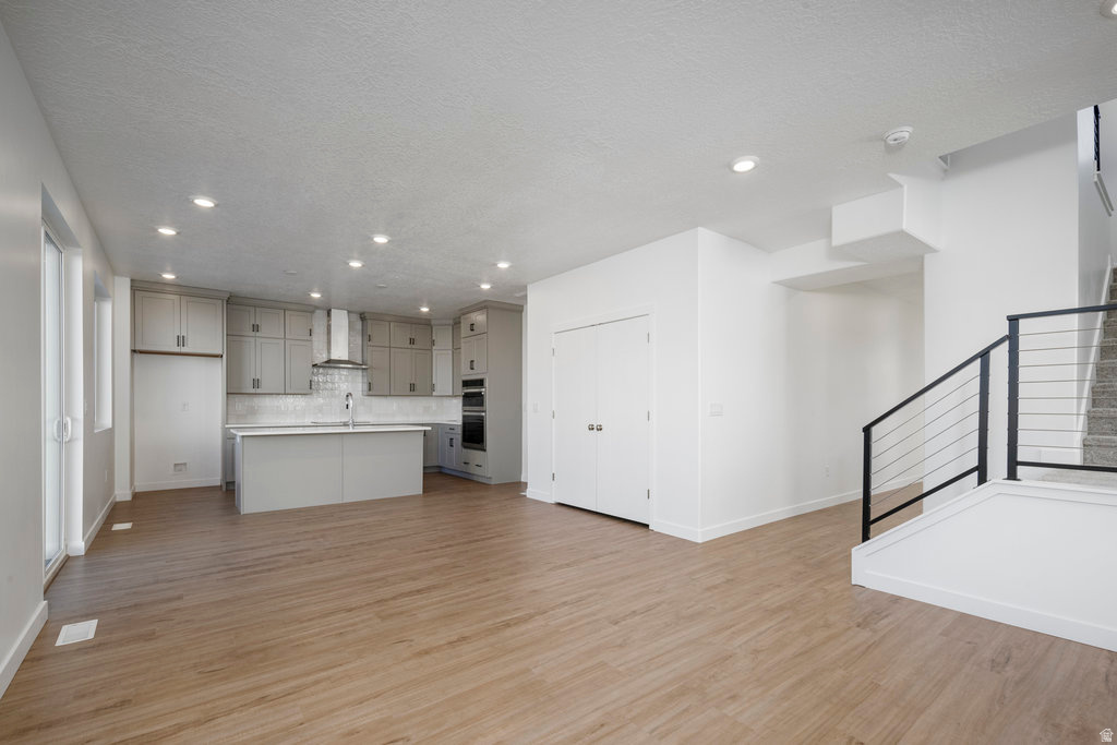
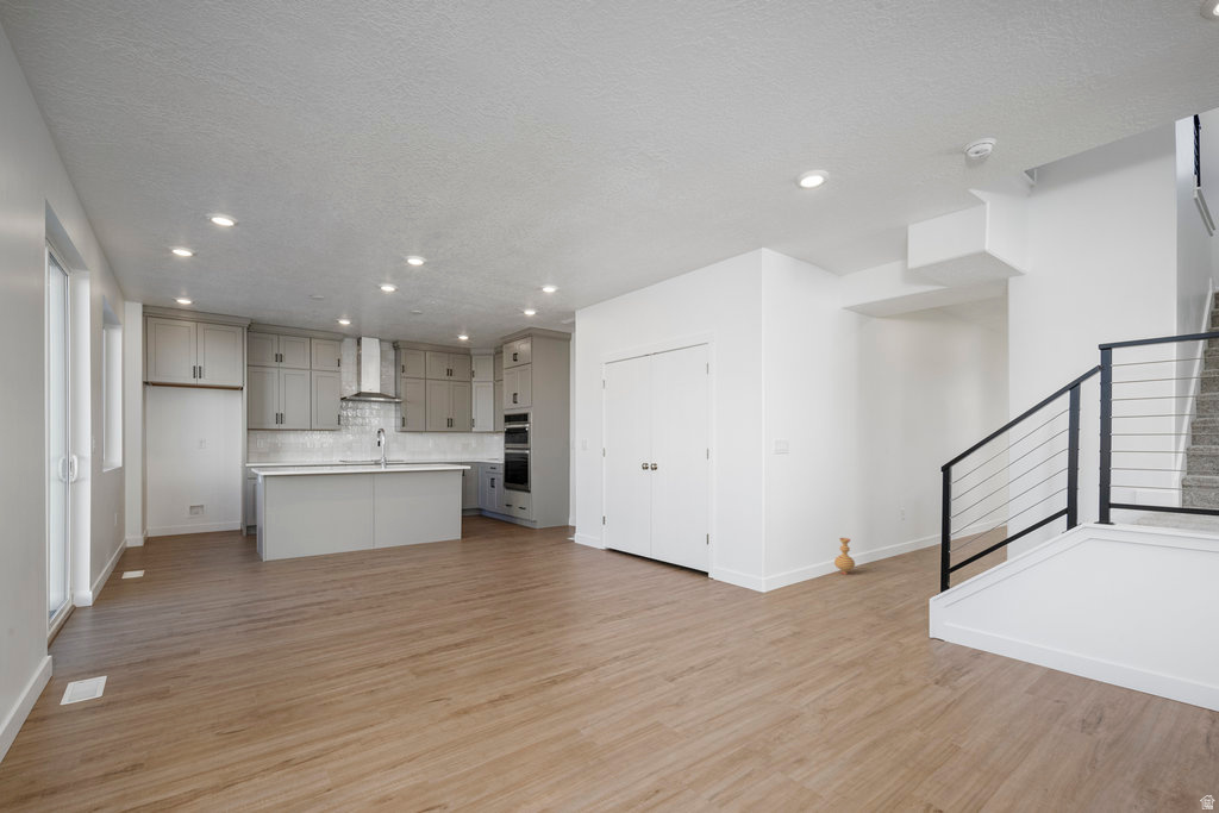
+ vase (844, 556)
